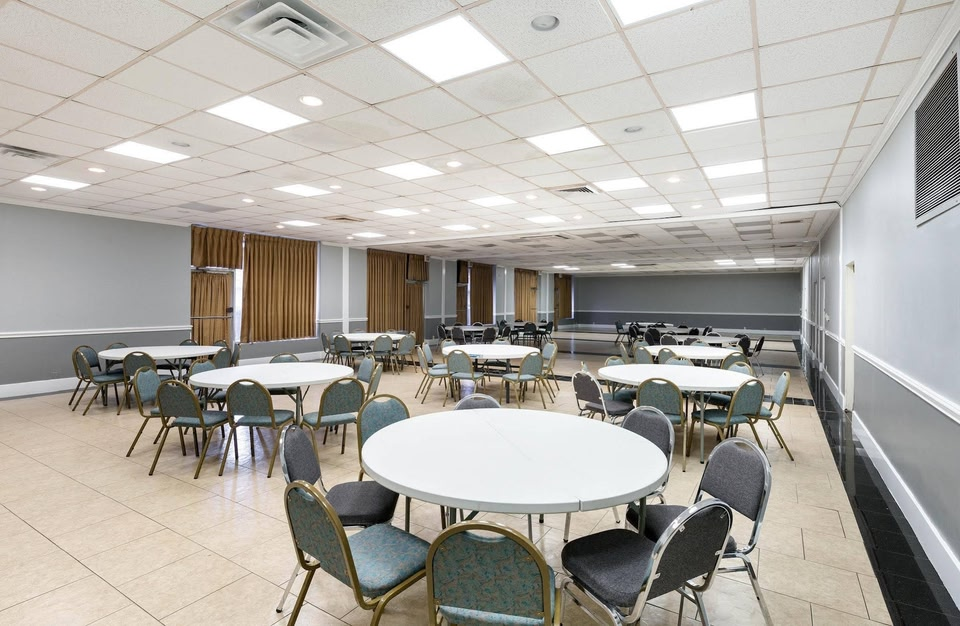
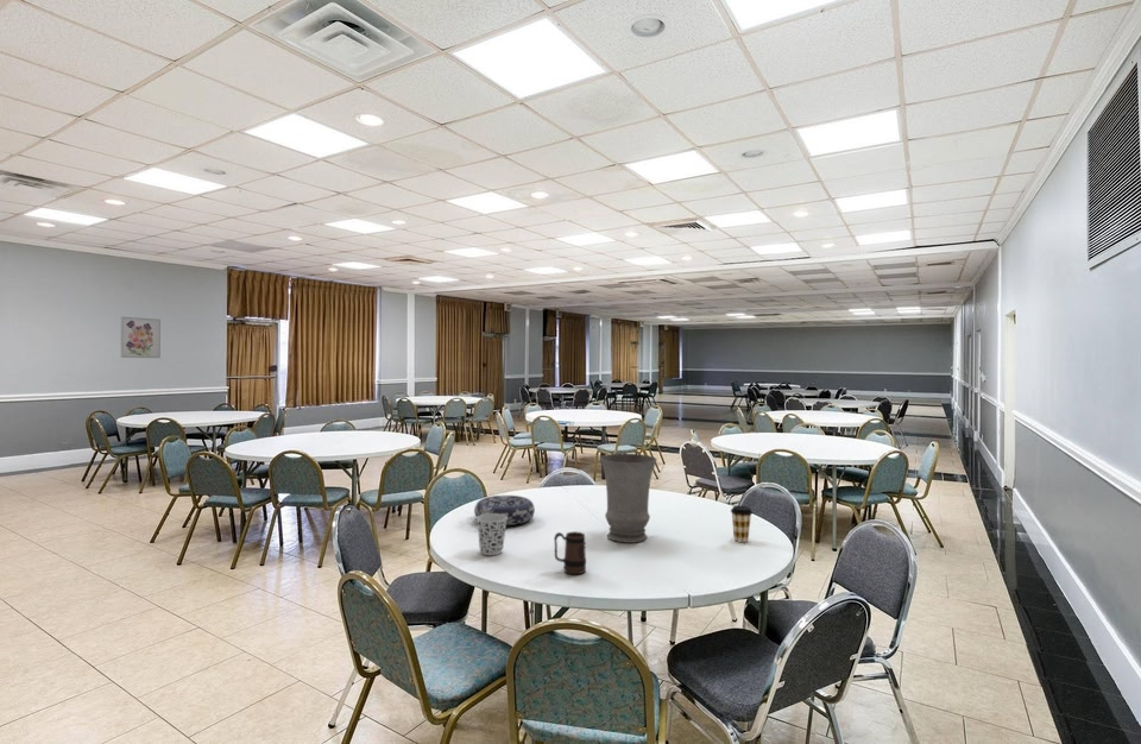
+ vase (628, 497)
+ cup (491, 534)
+ mug (569, 551)
+ wall art (140, 338)
+ decorative bowl (504, 510)
+ coffee cup (740, 523)
